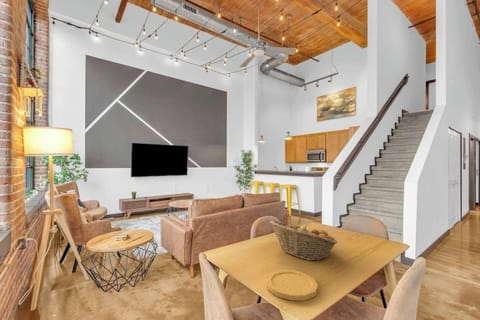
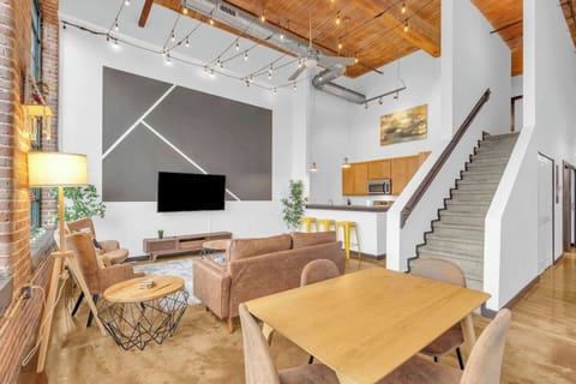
- plate (291, 283)
- fruit basket (301, 236)
